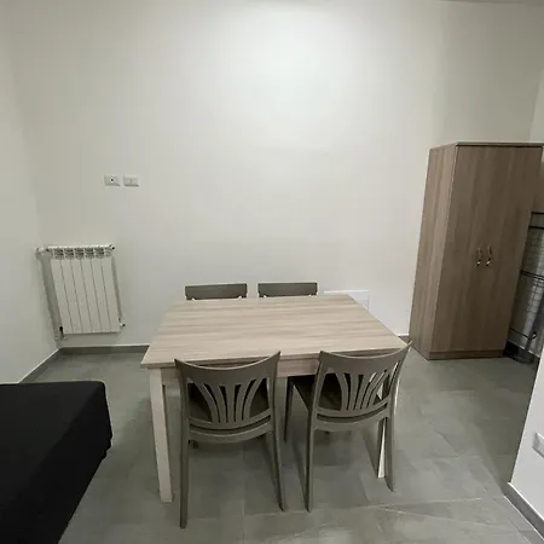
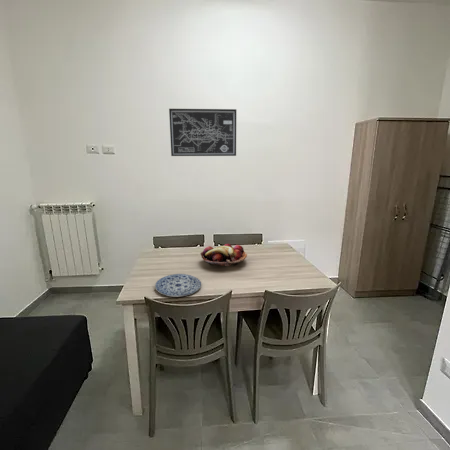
+ fruit basket (224, 254)
+ wall art (203, 133)
+ plate (178, 284)
